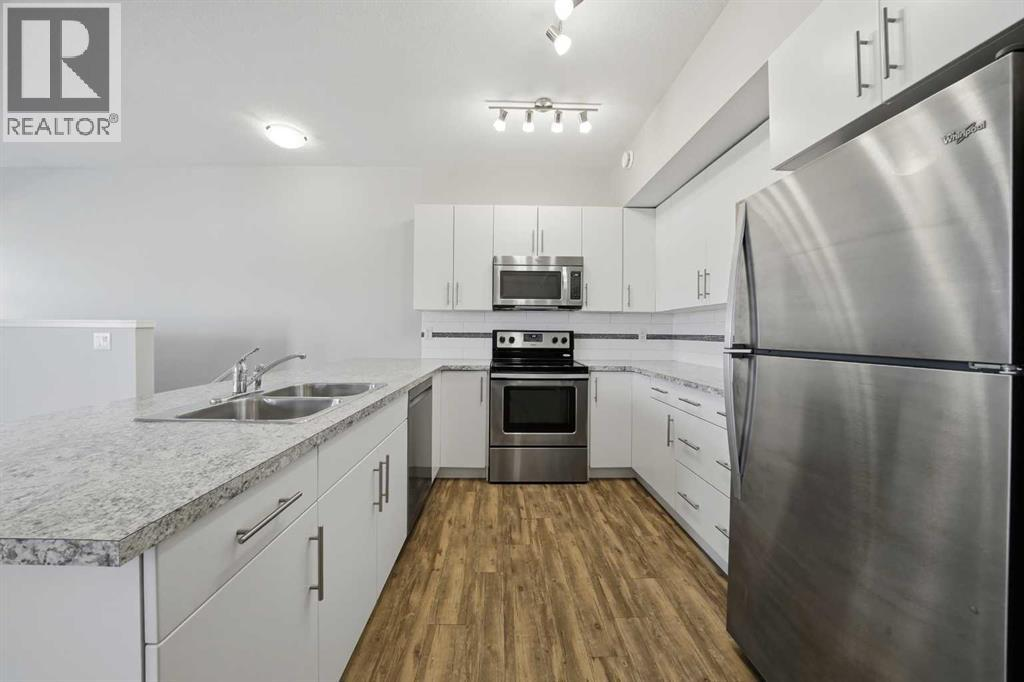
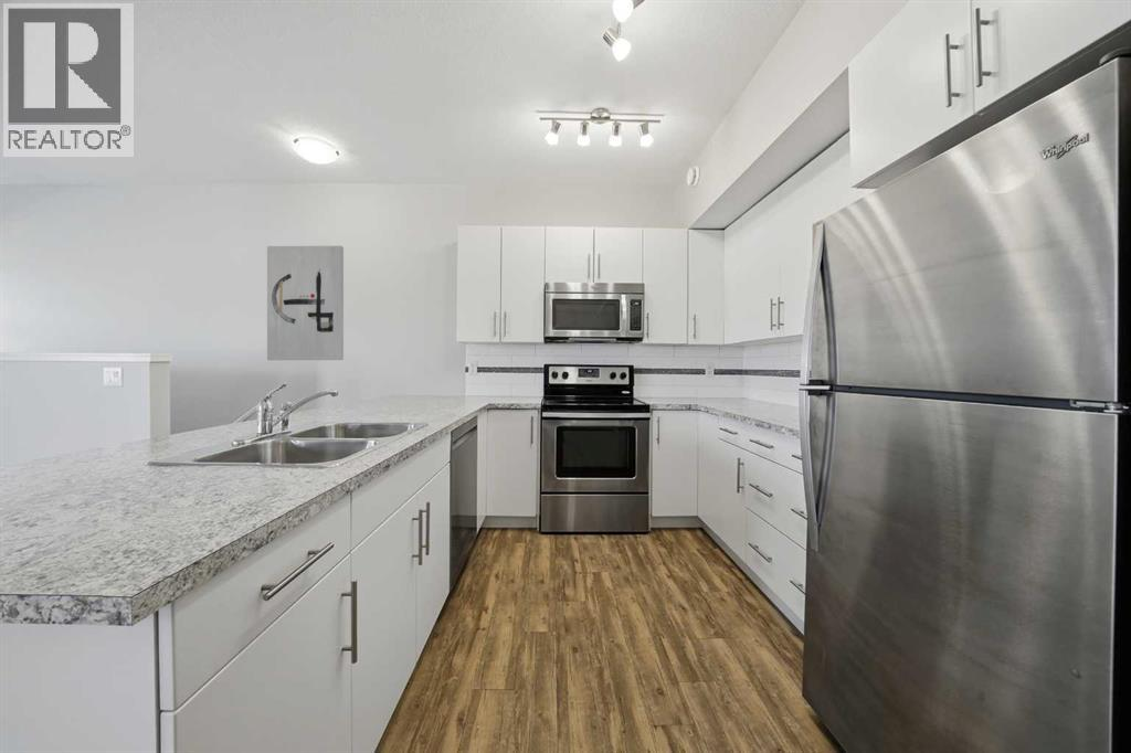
+ wall art (305, 303)
